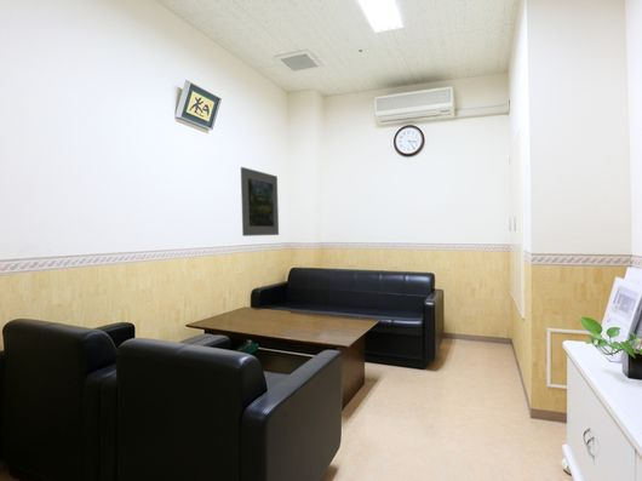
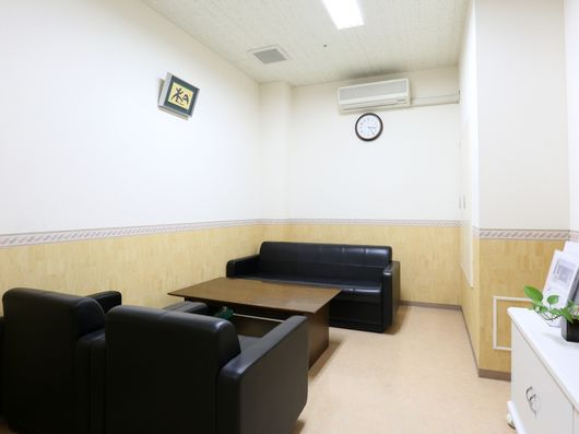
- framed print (260, 204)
